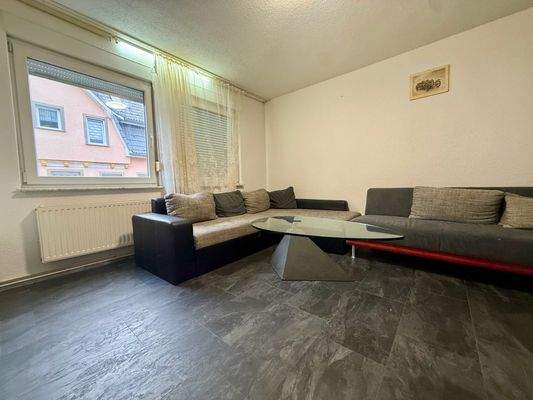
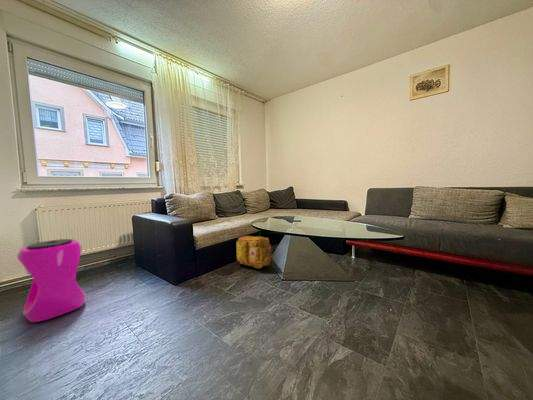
+ backpack (256, 250)
+ stool (54, 276)
